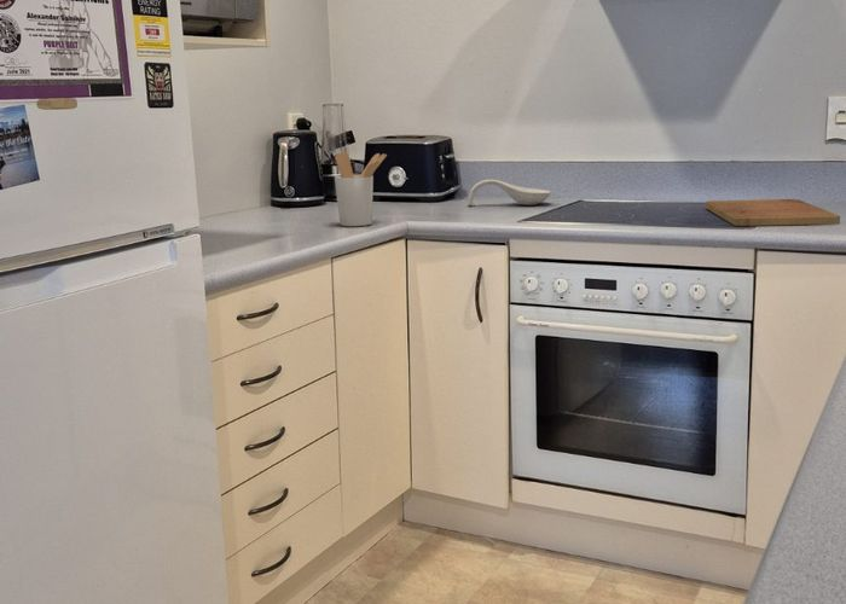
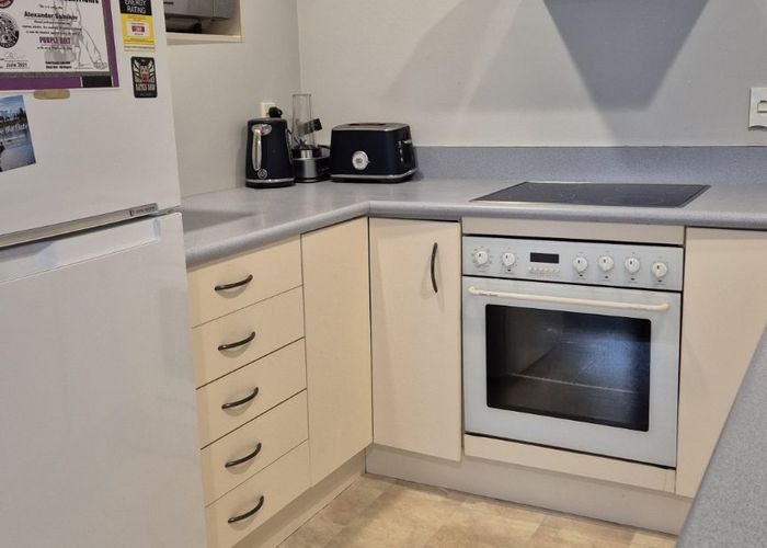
- spoon rest (509, 191)
- utensil holder (363, 187)
- cutting board (767, 211)
